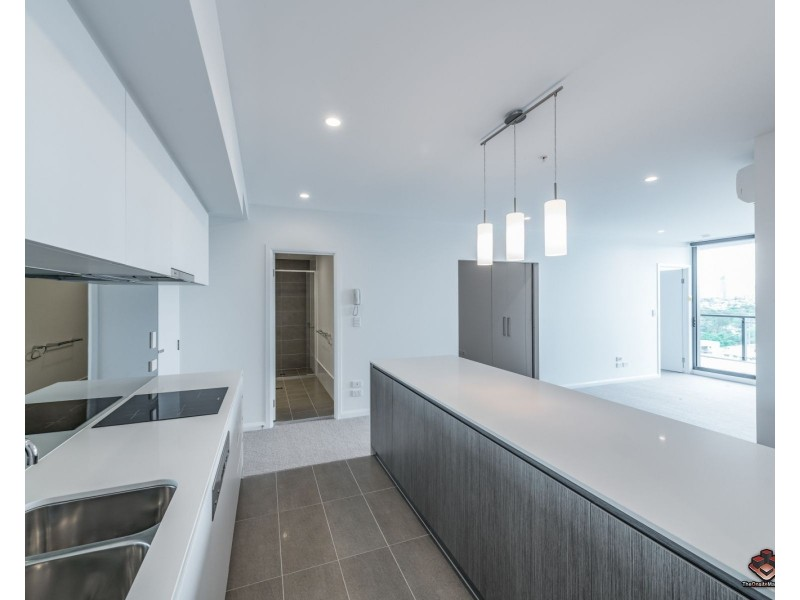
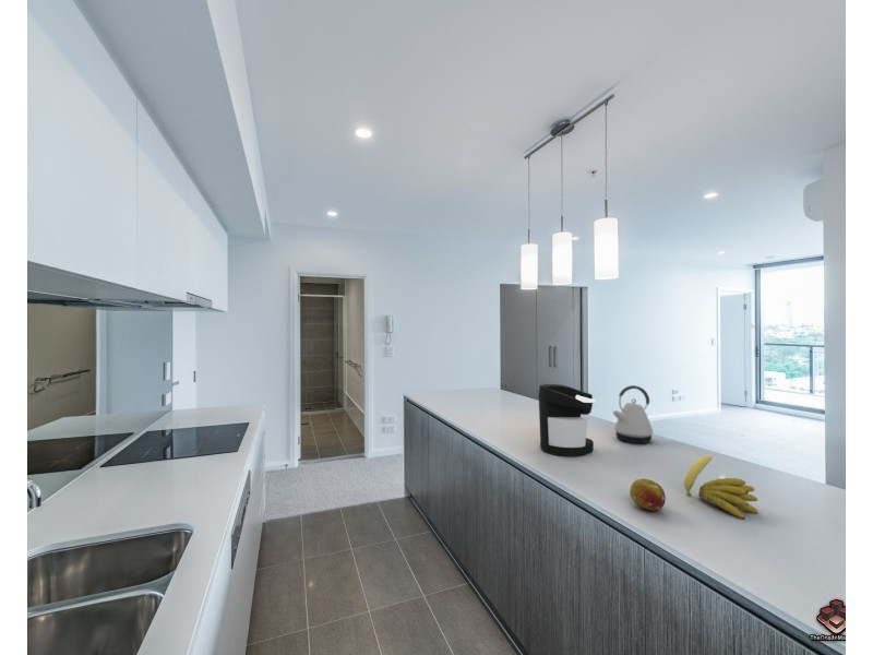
+ kettle (632, 413)
+ fruit (647, 493)
+ banana (722, 483)
+ coffee maker (567, 416)
